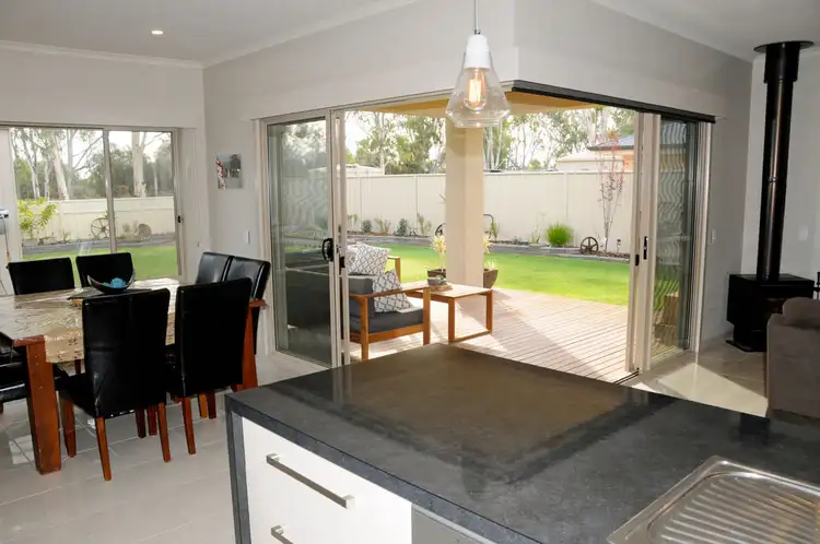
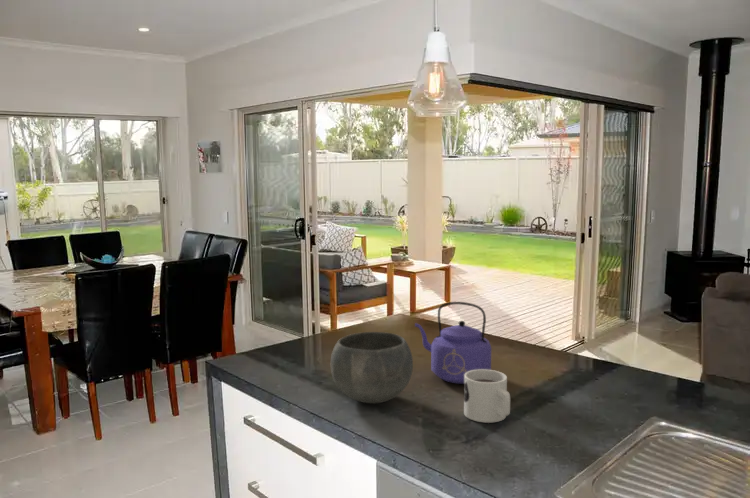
+ mug (489, 396)
+ kettle (451, 338)
+ bowl (372, 369)
